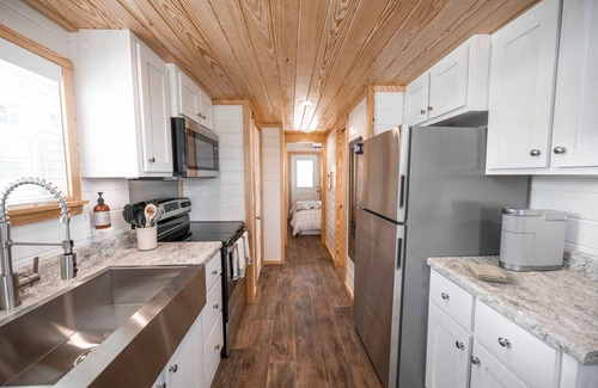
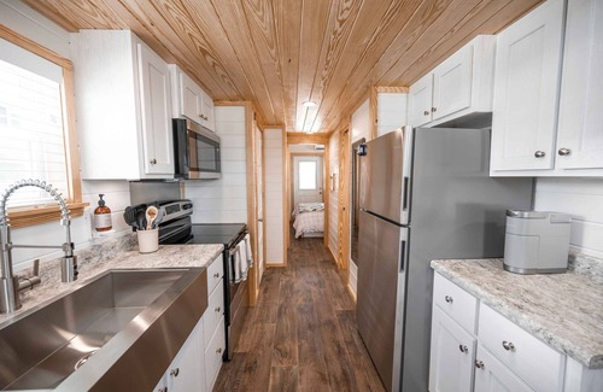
- washcloth (486, 271)
